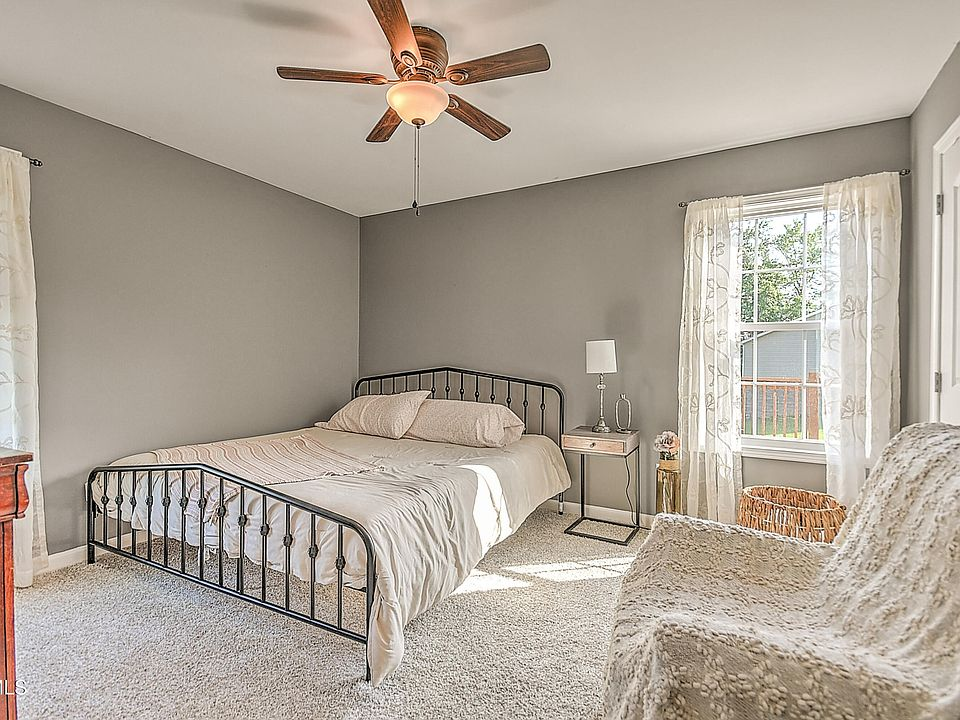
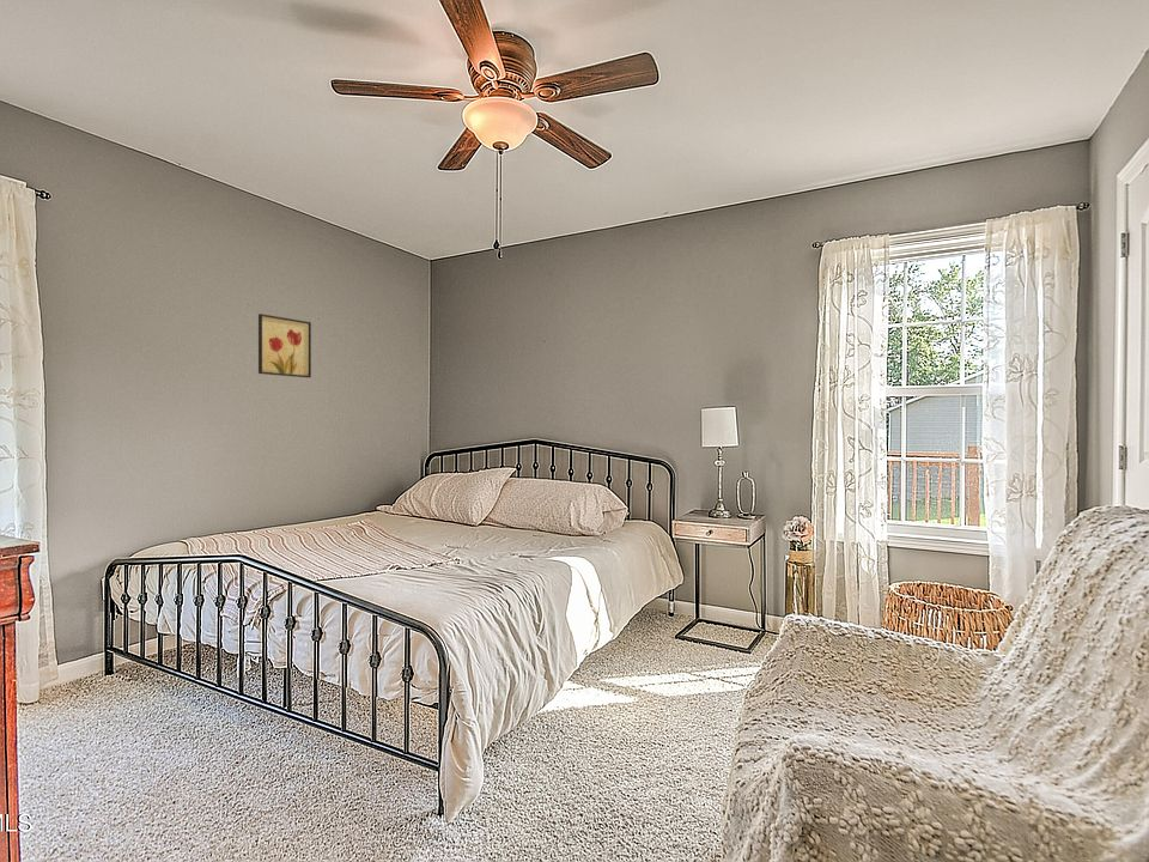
+ wall art (284, 346)
